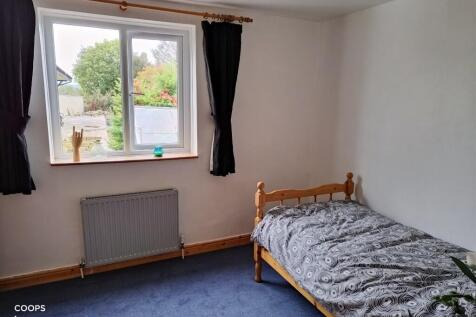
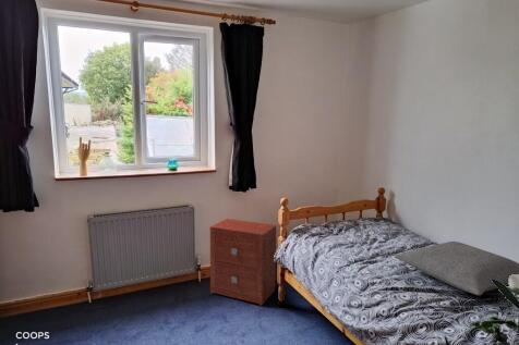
+ pillow (462, 264)
+ nightstand (242, 259)
